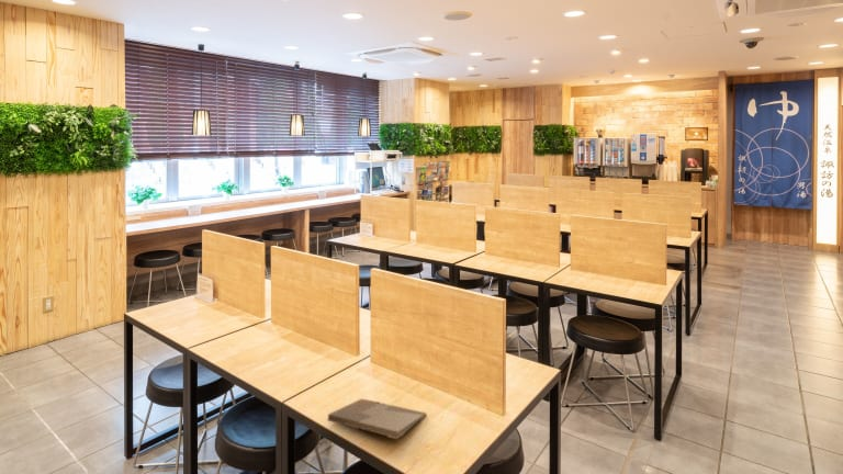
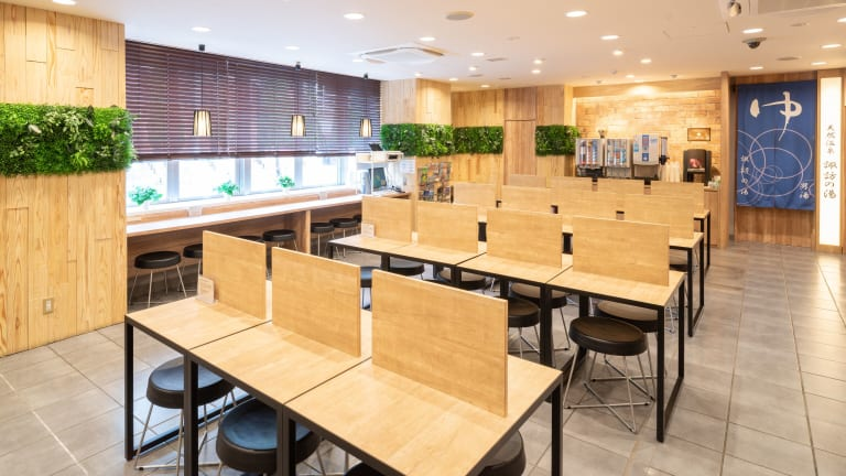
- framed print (378, 415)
